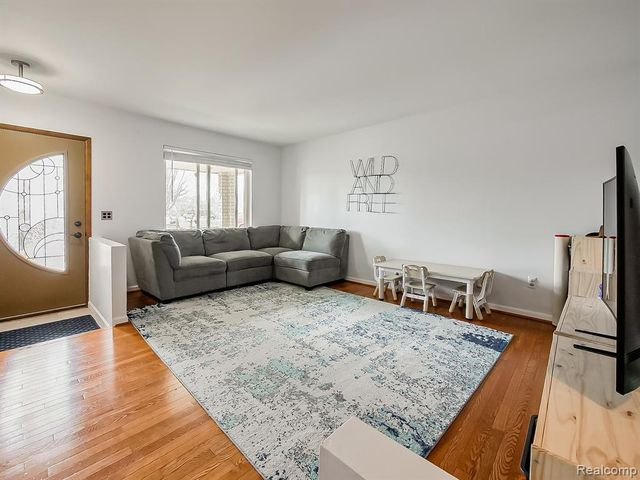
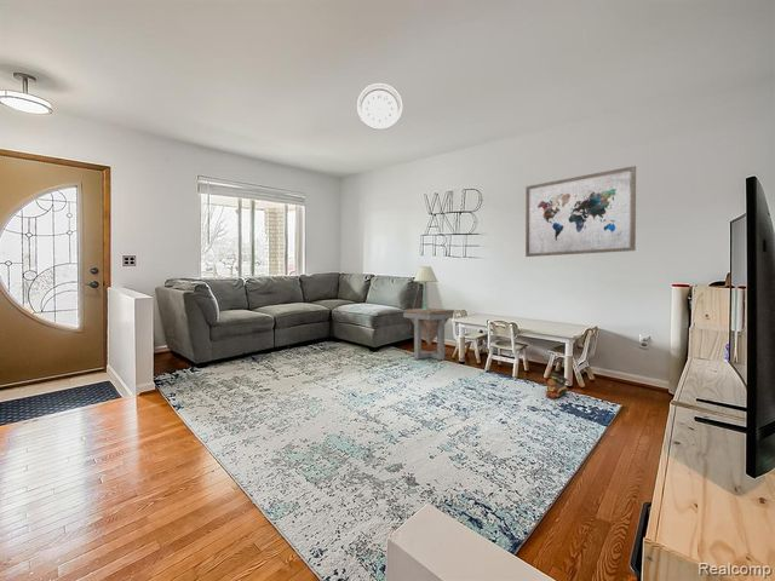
+ table lamp (425, 288)
+ wall art (575, 215)
+ ceiling light (379, 108)
+ toy train (556, 384)
+ side table (429, 333)
